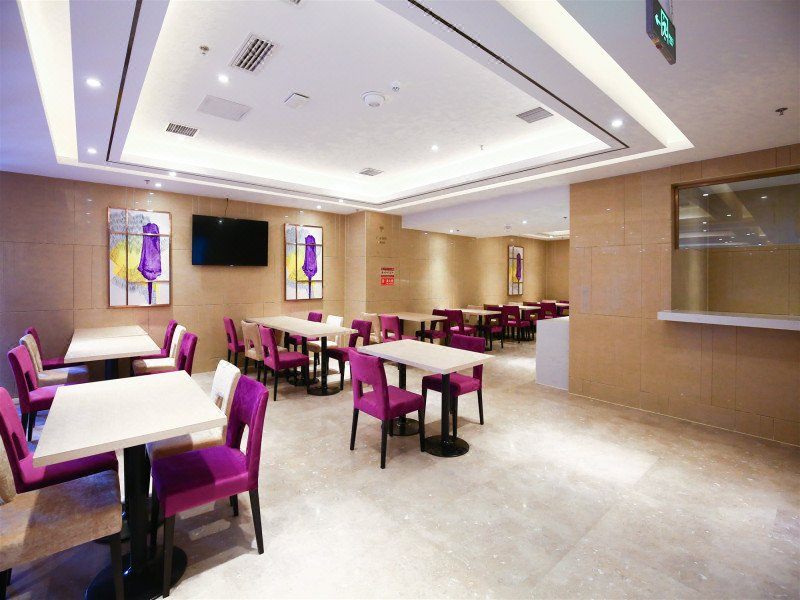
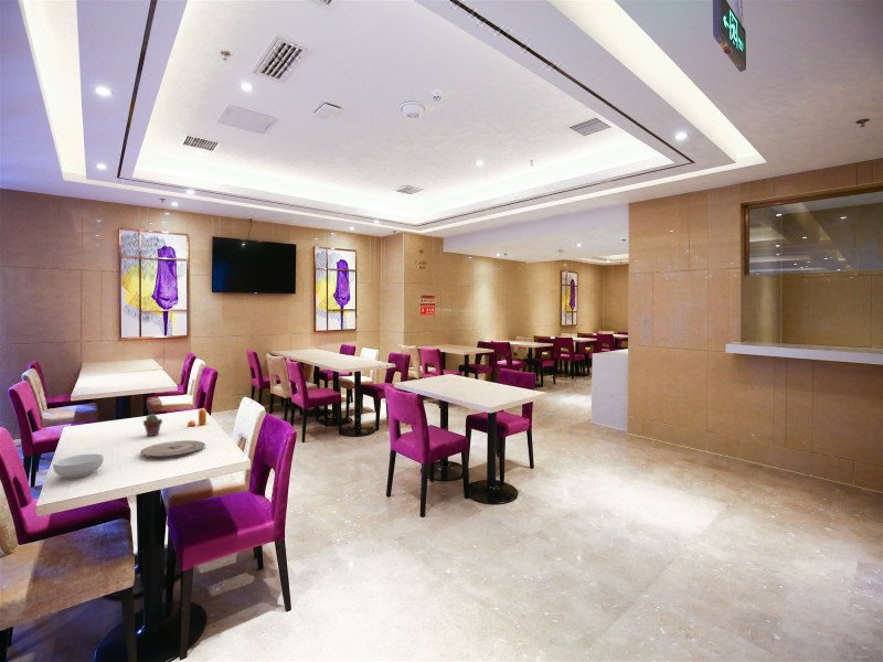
+ cereal bowl (78, 467)
+ pepper shaker (199, 416)
+ potted succulent (152, 424)
+ plate (173, 449)
